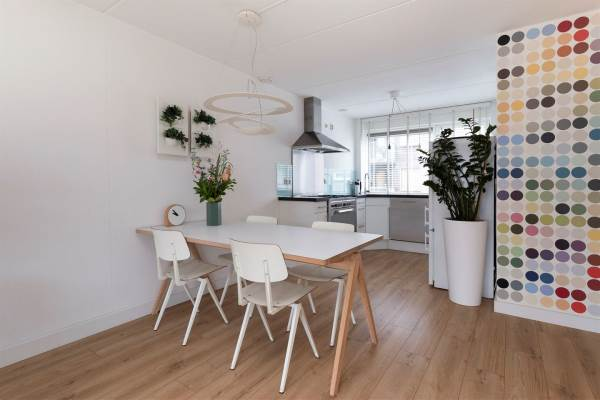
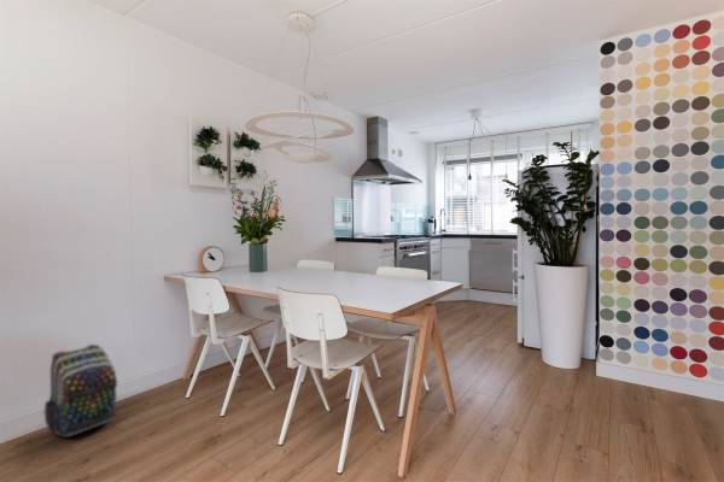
+ backpack (82, 388)
